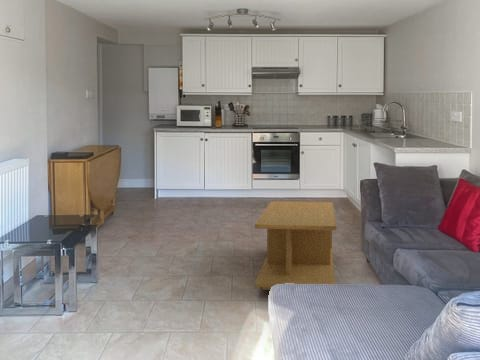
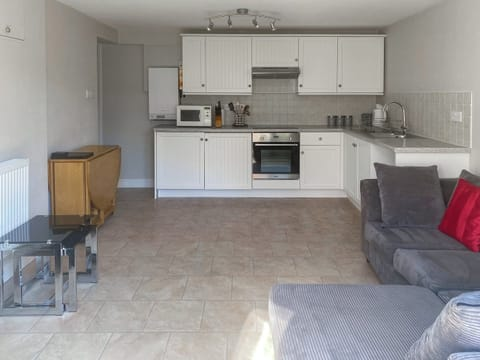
- coffee table (298, 242)
